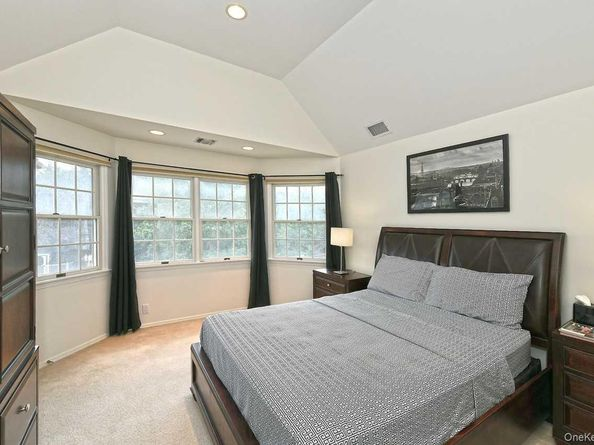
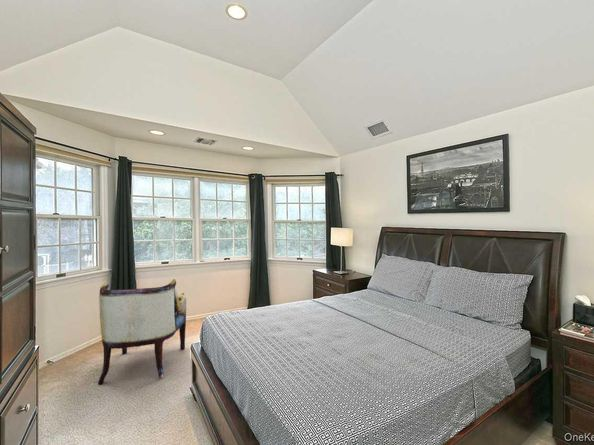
+ armchair (144, 321)
